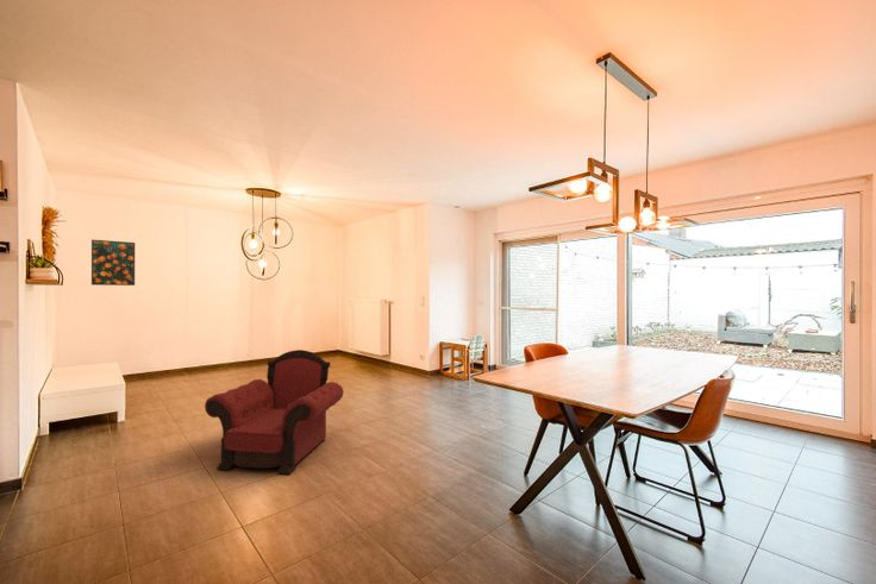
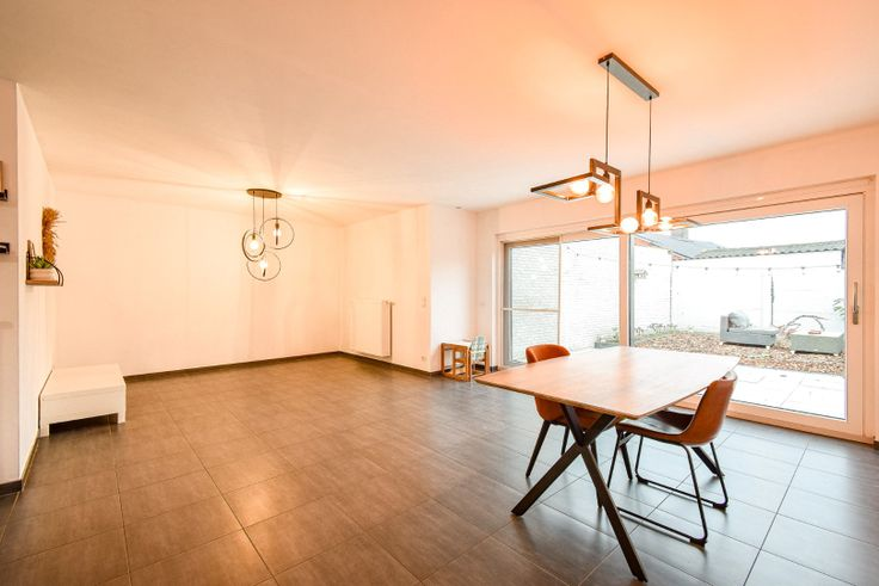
- armchair (279, 403)
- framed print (113, 263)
